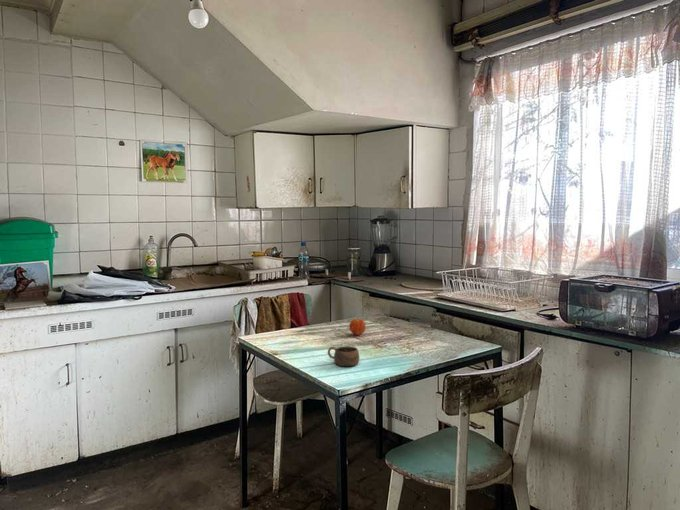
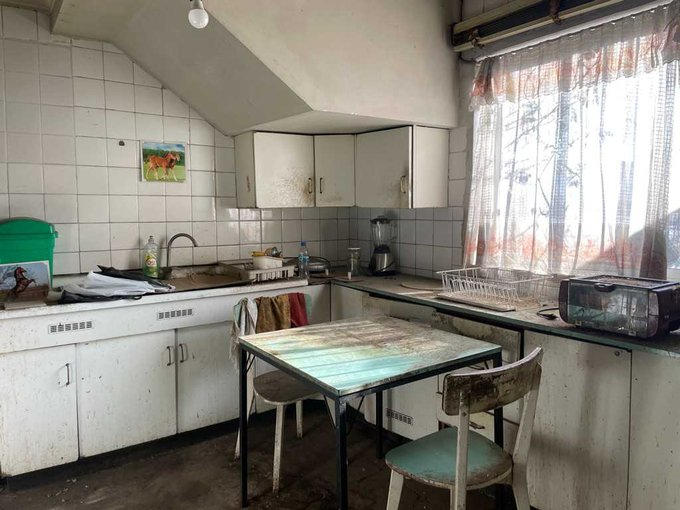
- cup (343, 355)
- fruit (357, 325)
